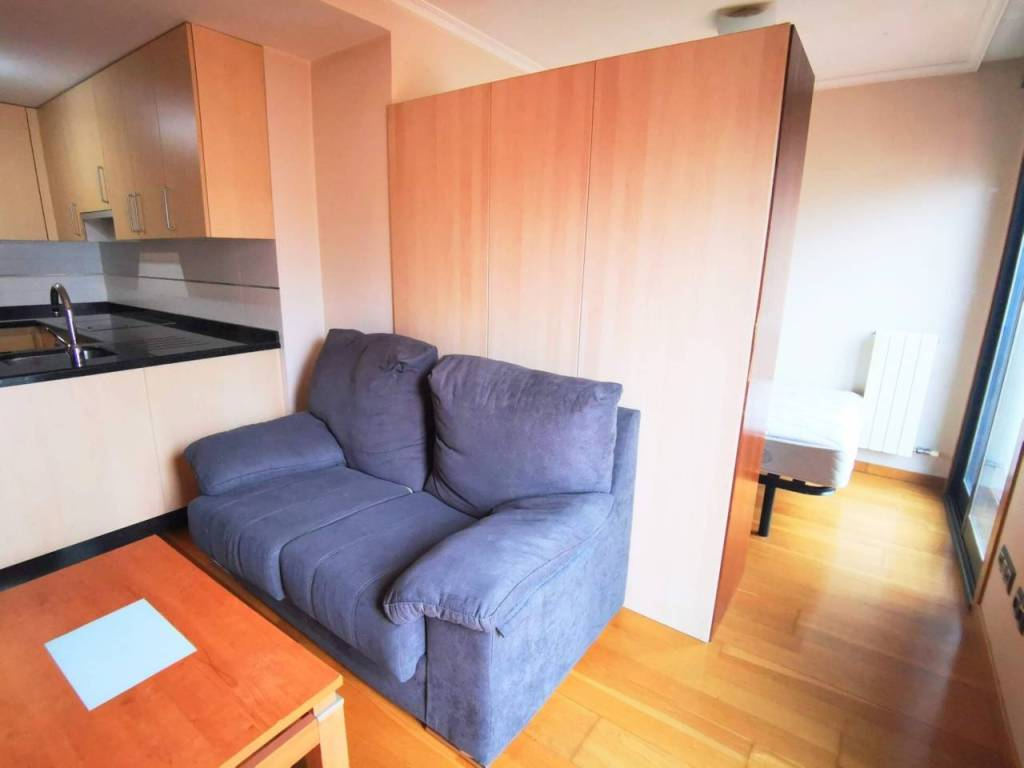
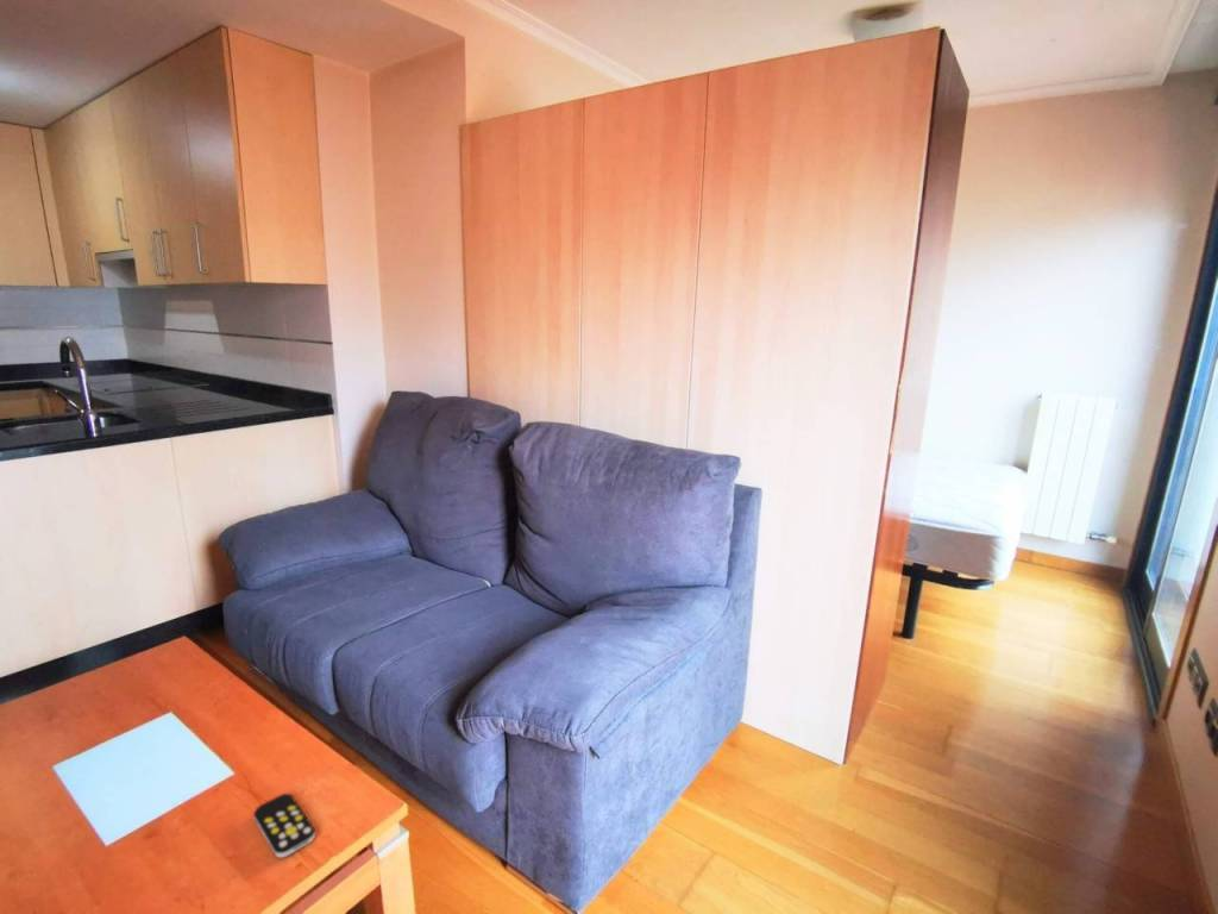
+ remote control (283, 822)
